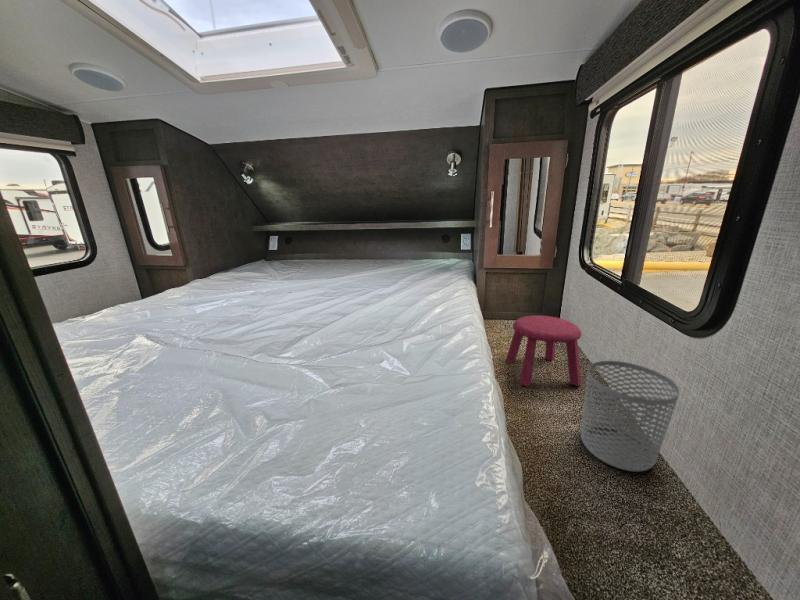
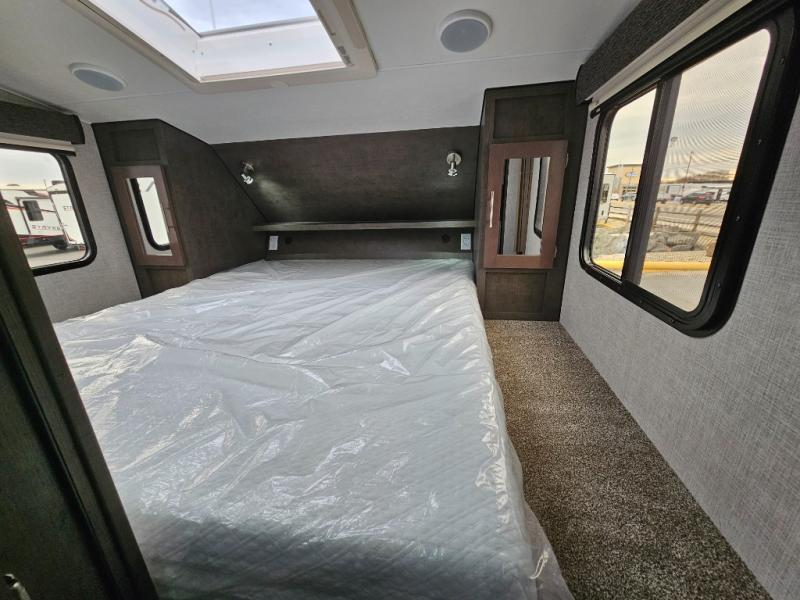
- stool (545, 350)
- waste bin (622, 413)
